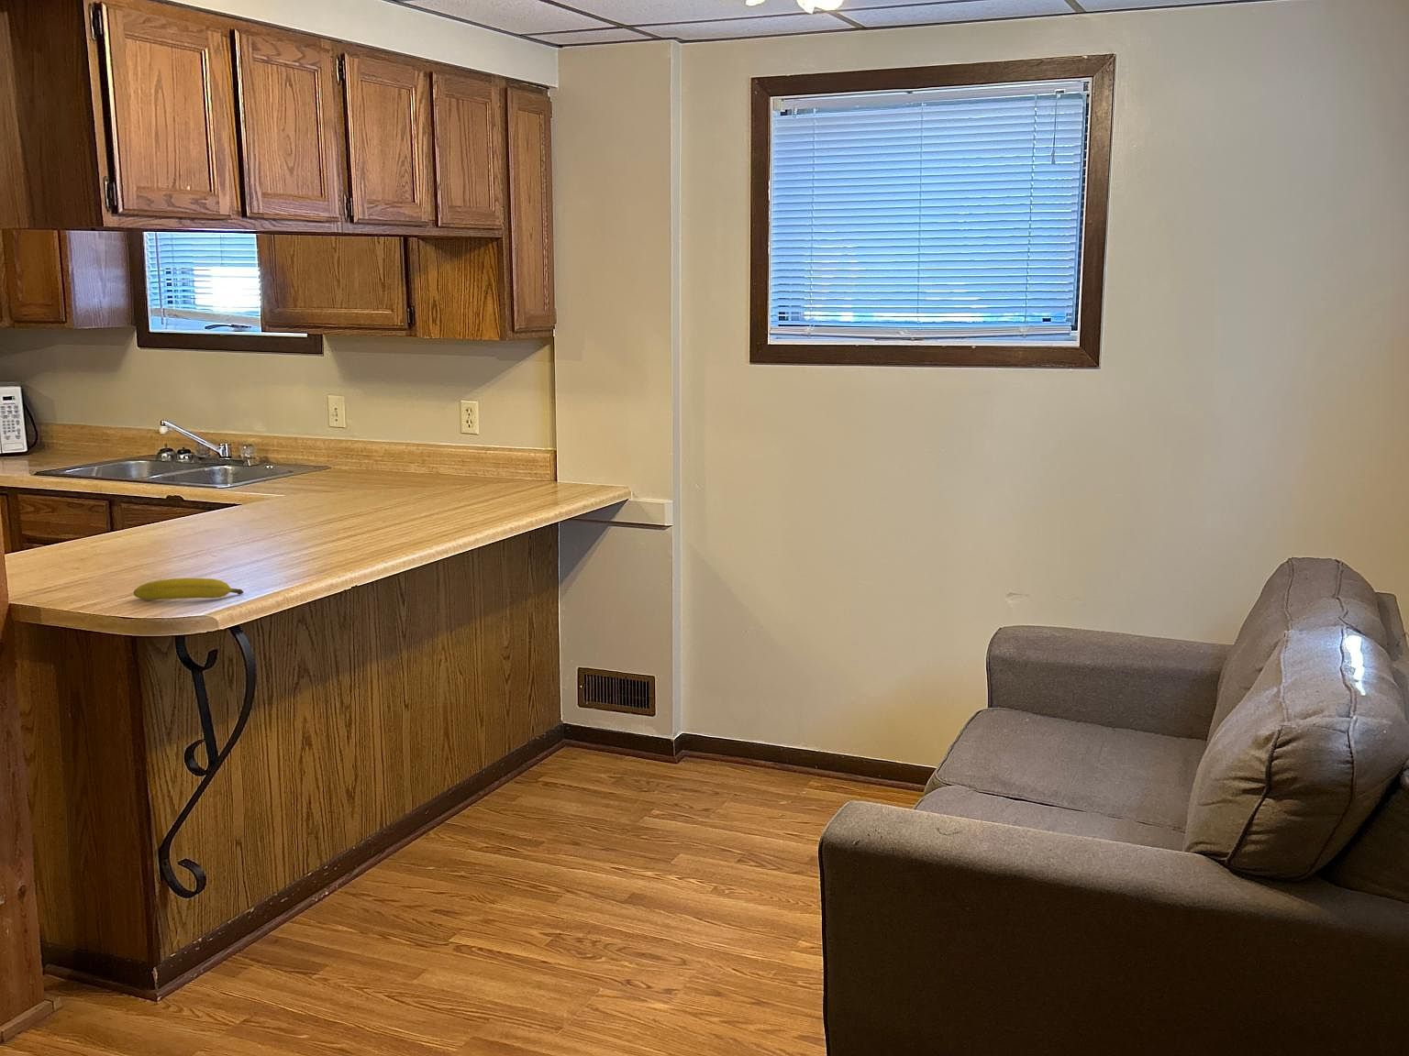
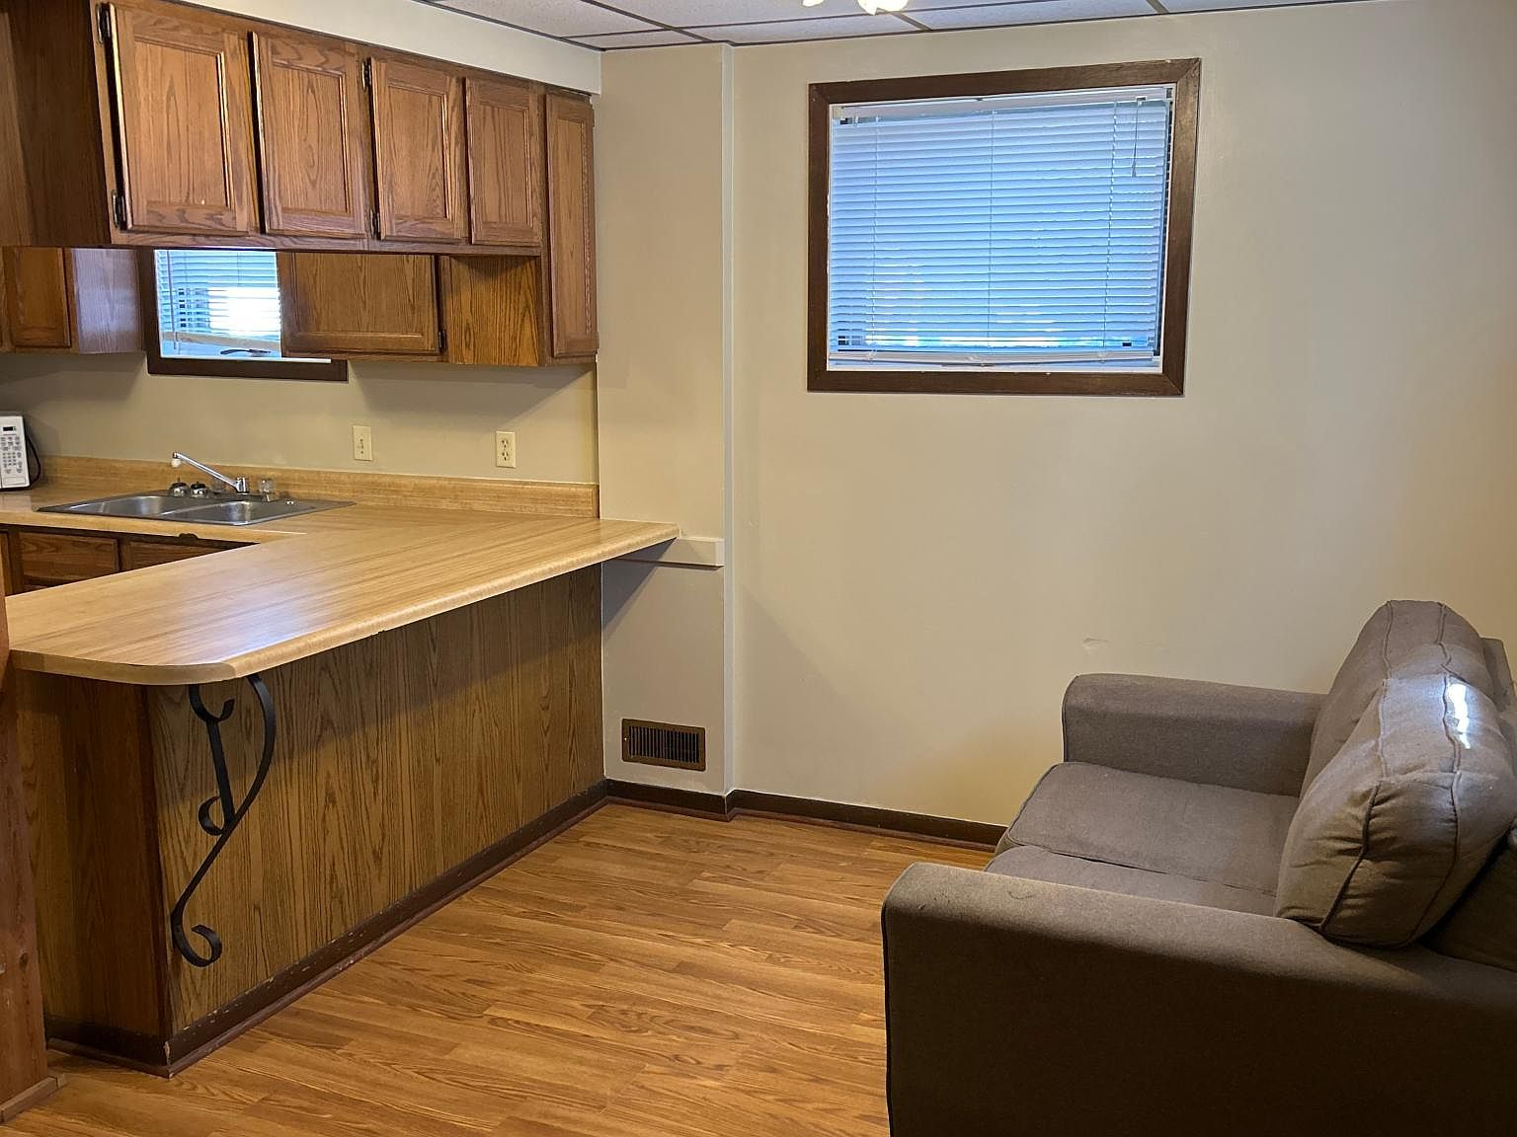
- fruit (183, 588)
